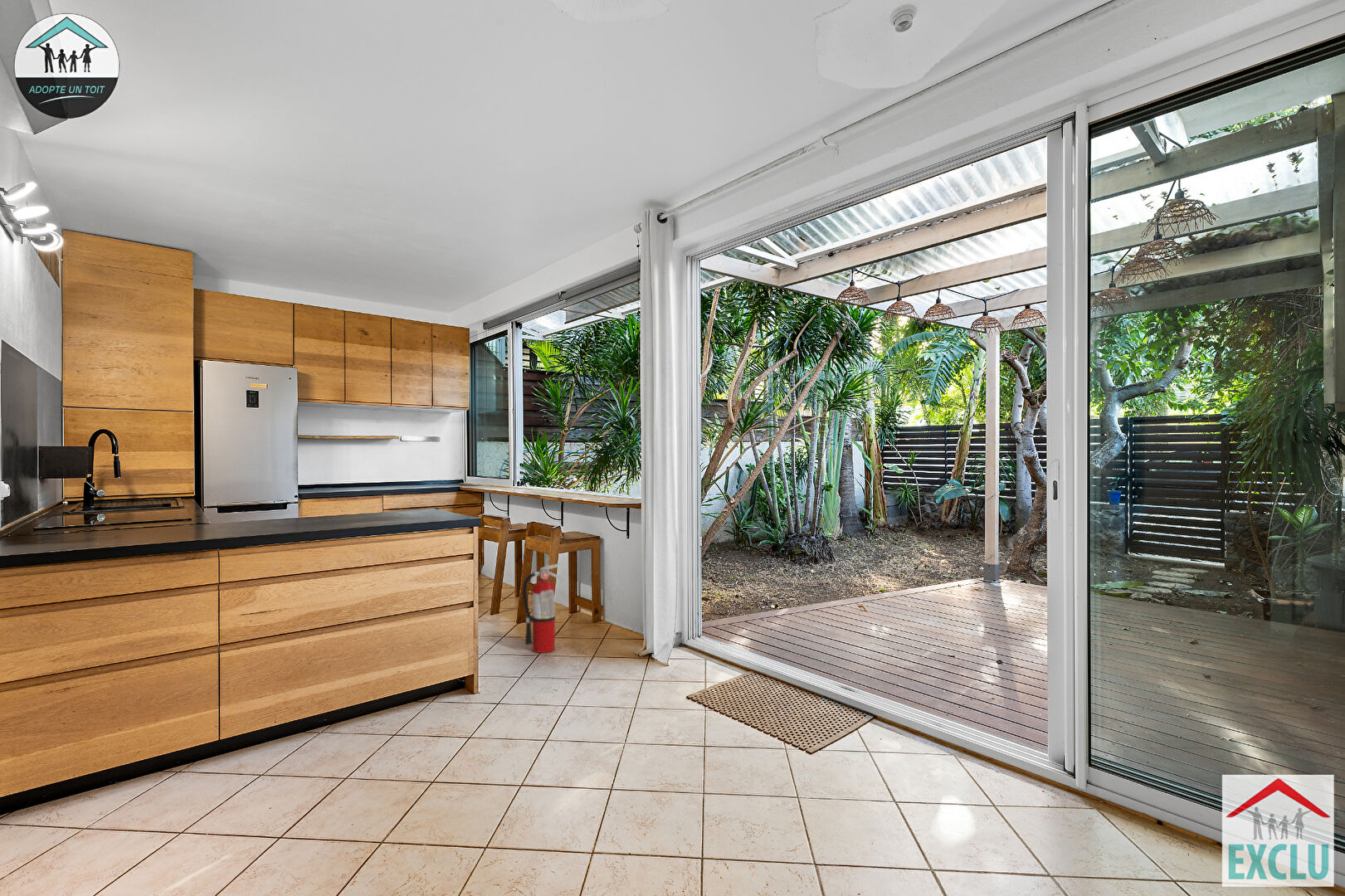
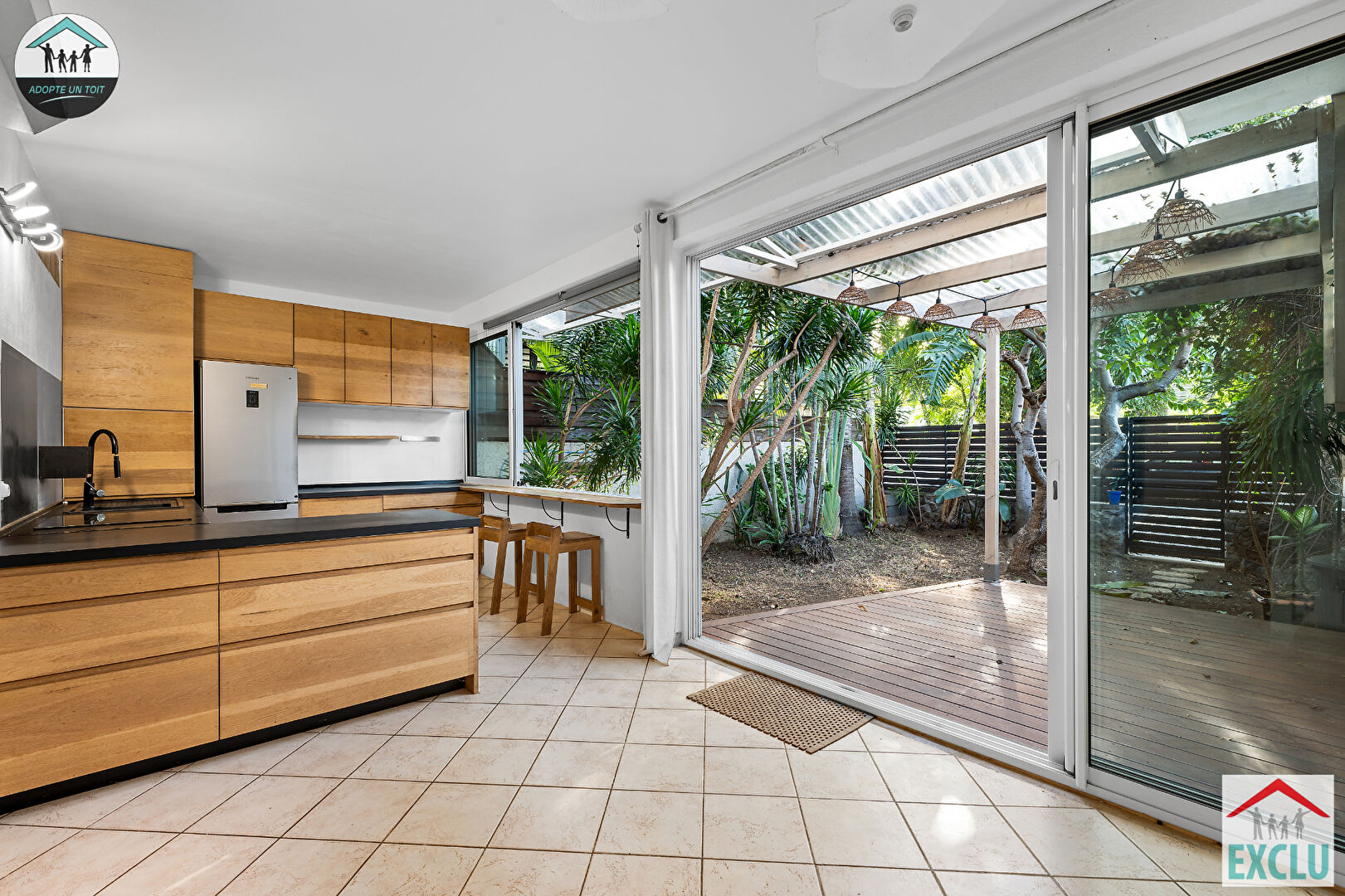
- fire extinguisher (543, 606)
